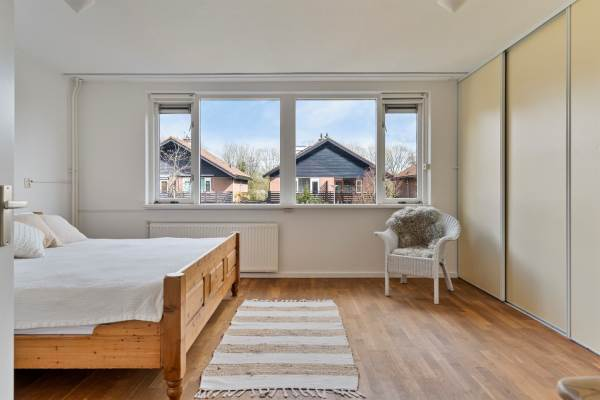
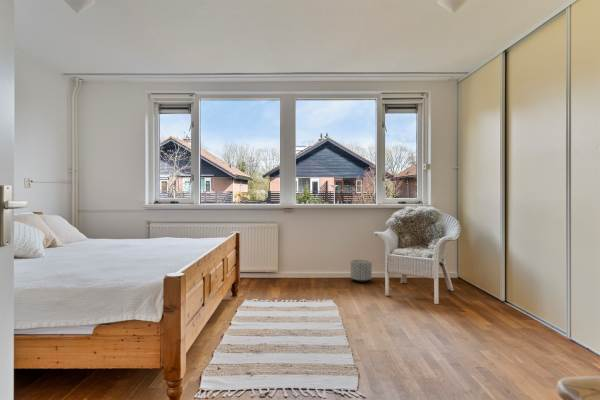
+ planter (361, 271)
